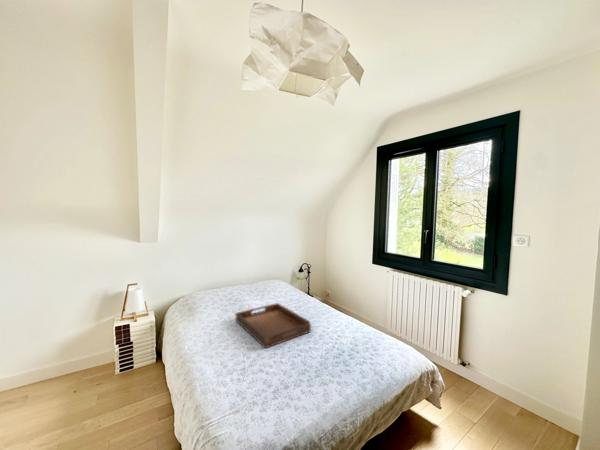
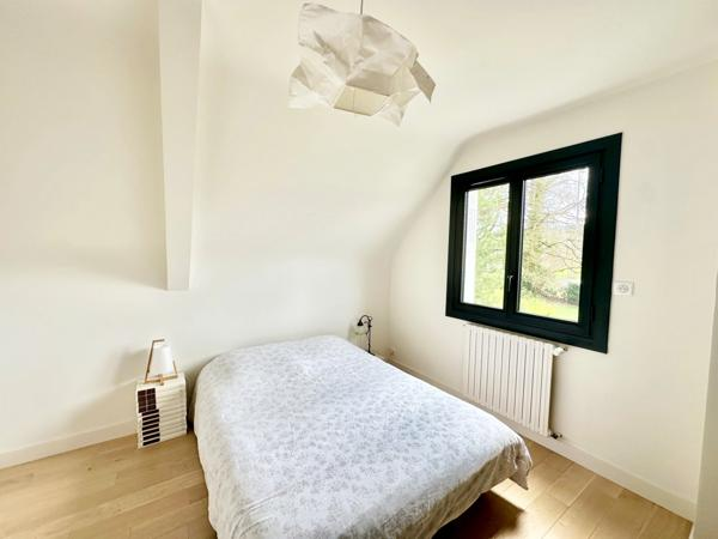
- serving tray (272, 321)
